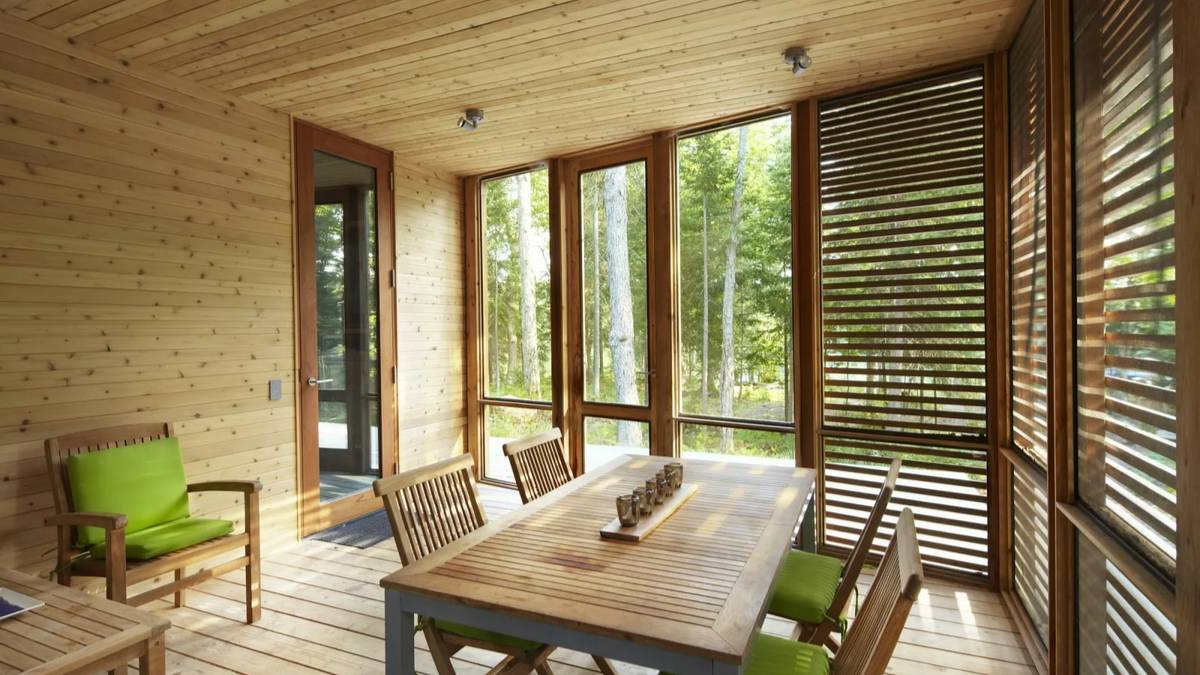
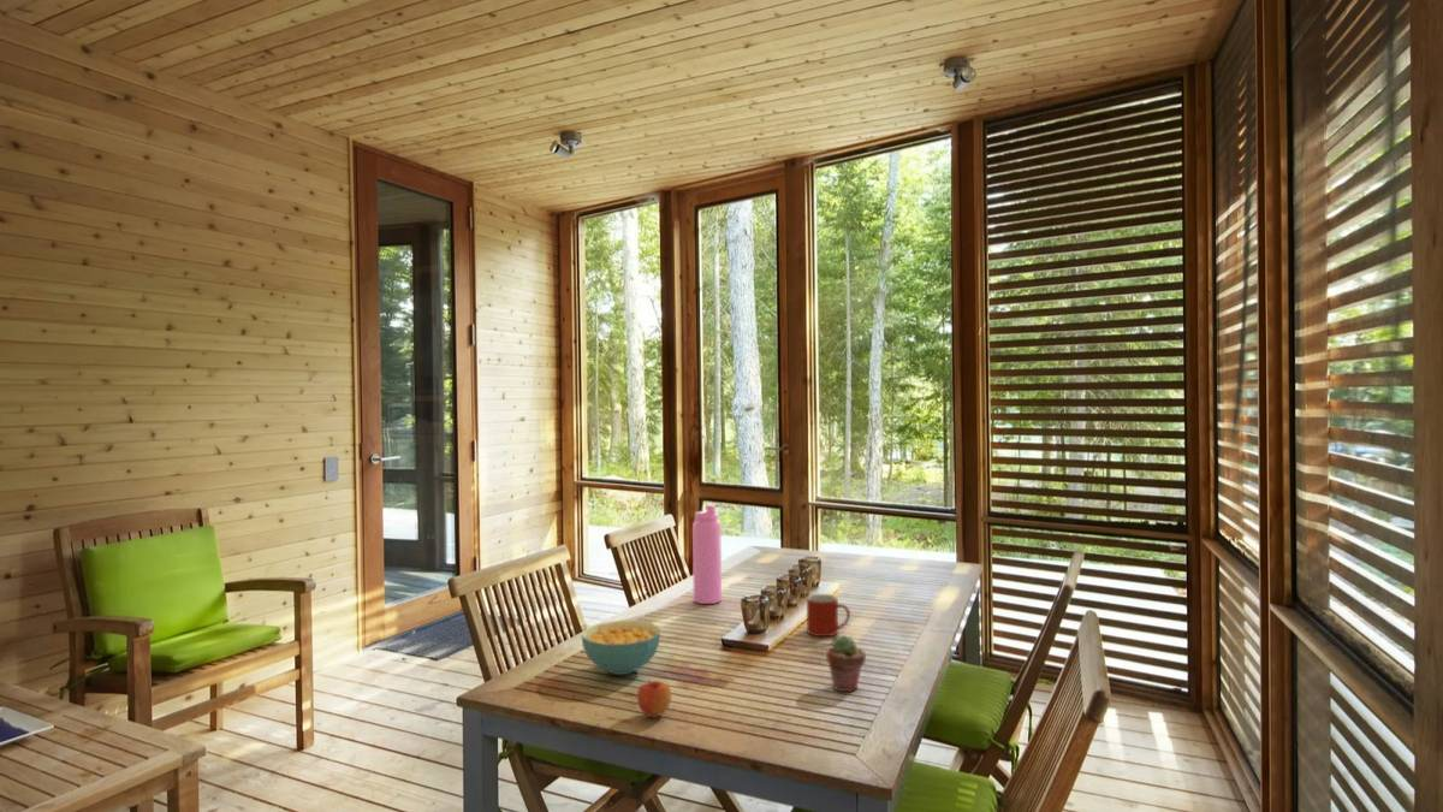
+ potted succulent (845, 662)
+ mug (829, 615)
+ apple (654, 697)
+ cereal bowl (622, 651)
+ water bottle (706, 552)
